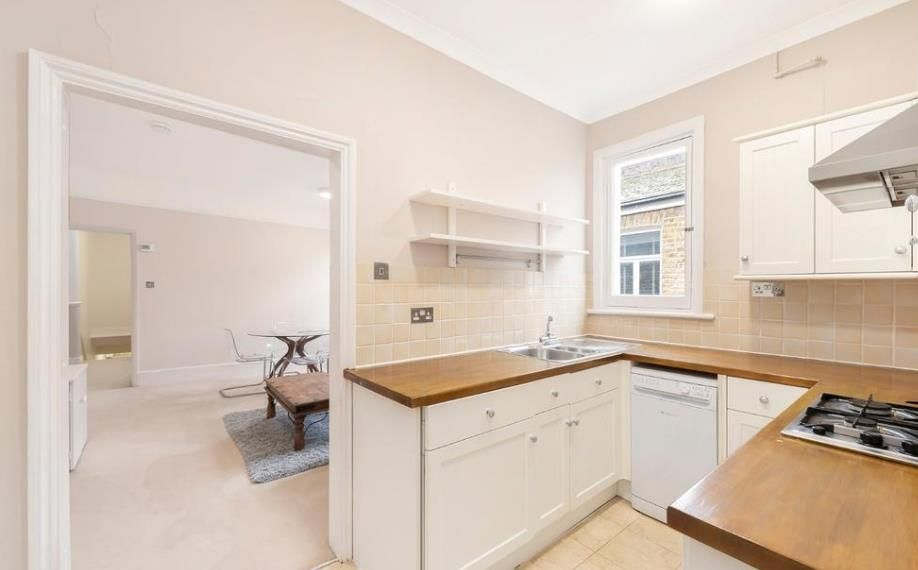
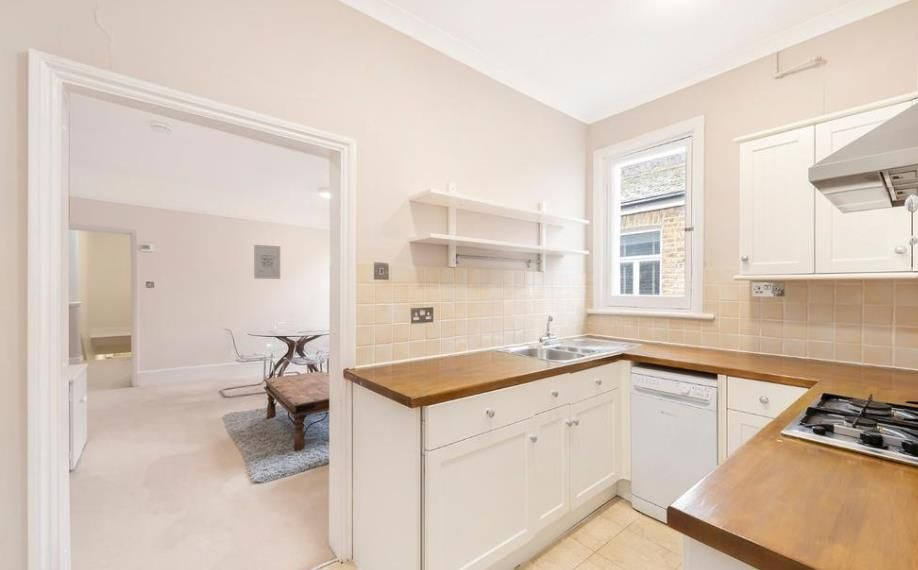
+ wall art (267, 262)
